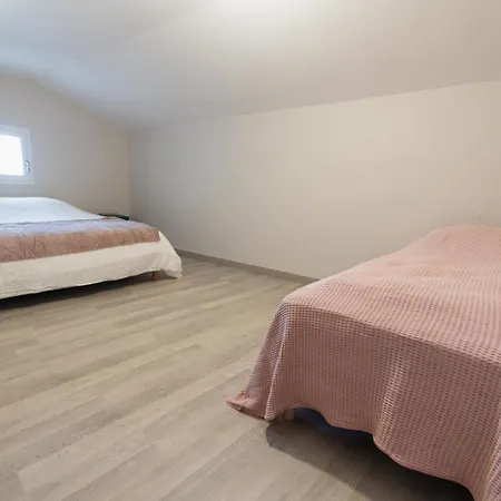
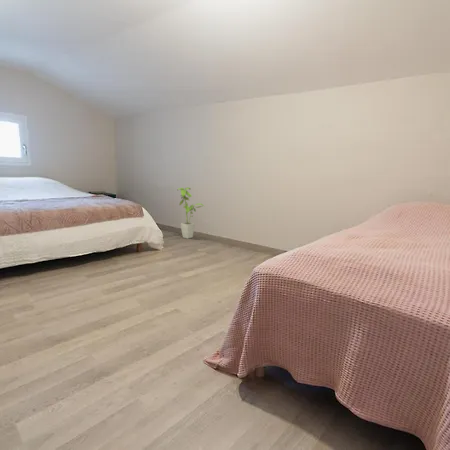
+ house plant (187, 213)
